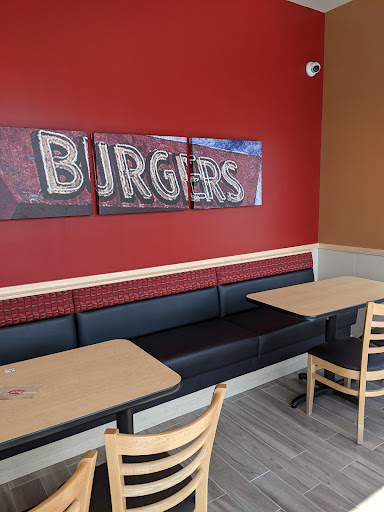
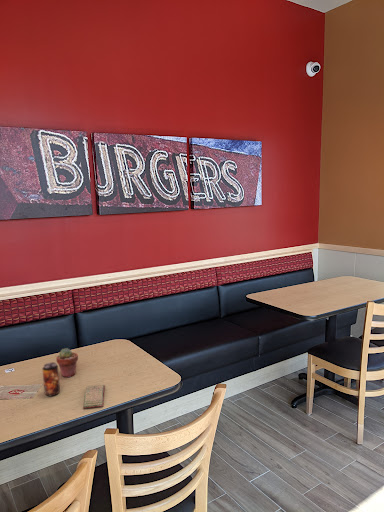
+ potted succulent (67, 361)
+ beverage can (51, 379)
+ book (94, 393)
